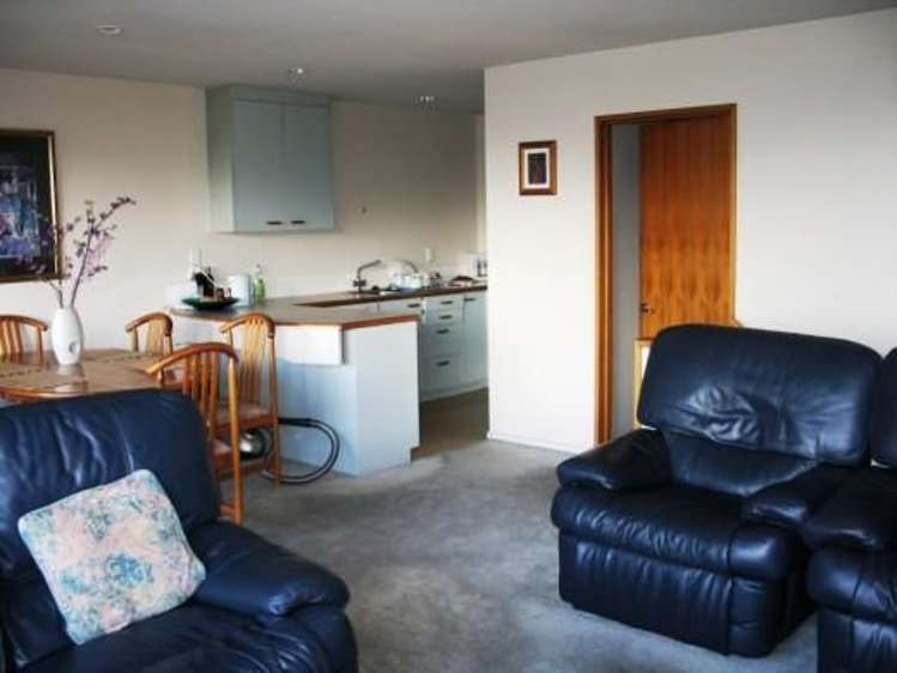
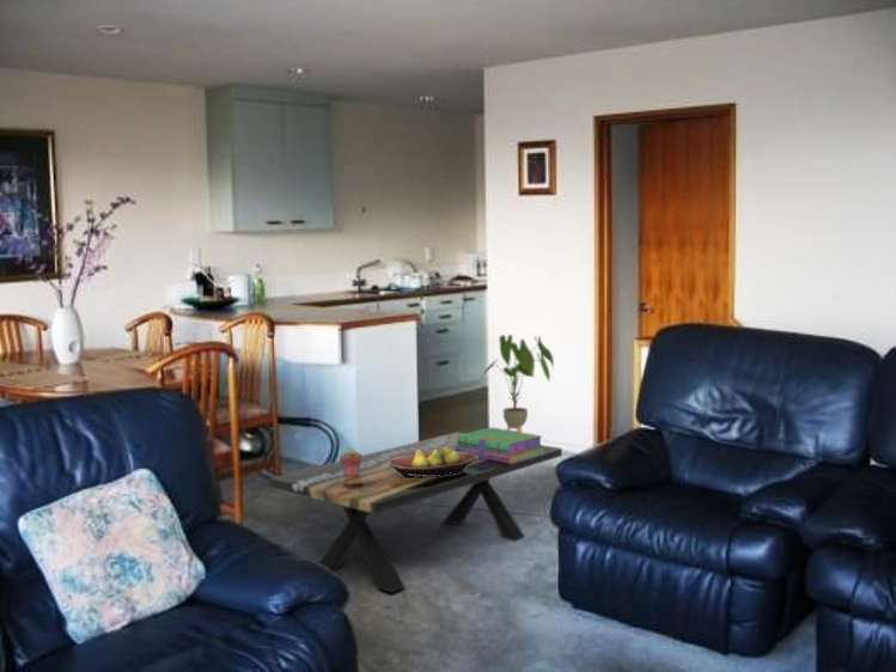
+ fruit bowl (433, 460)
+ coffee table (422, 499)
+ potted succulent (351, 459)
+ stack of books (499, 444)
+ house plant (519, 393)
